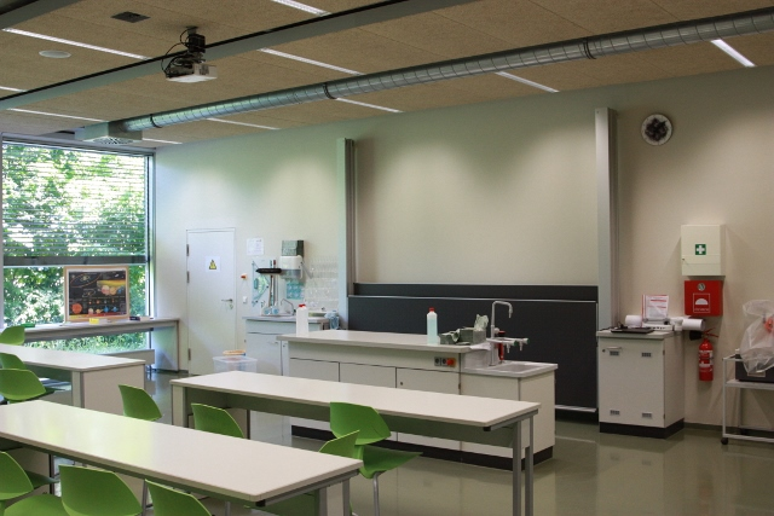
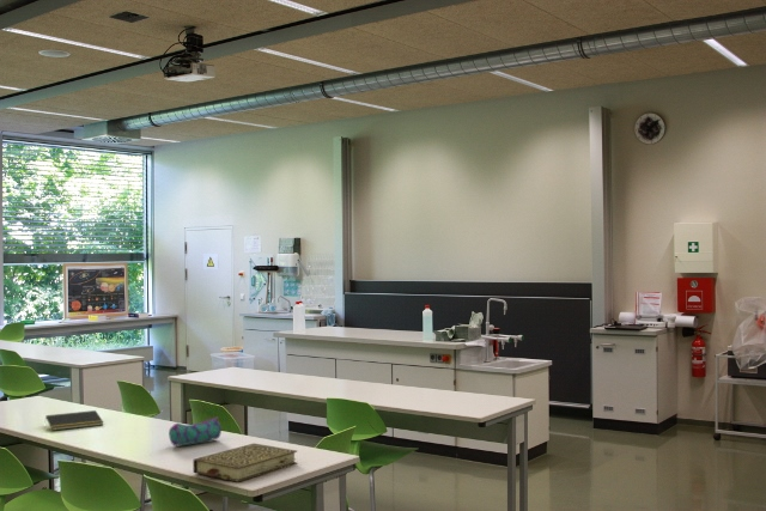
+ book (244, 462)
+ pencil case (195, 431)
+ notepad (74, 420)
